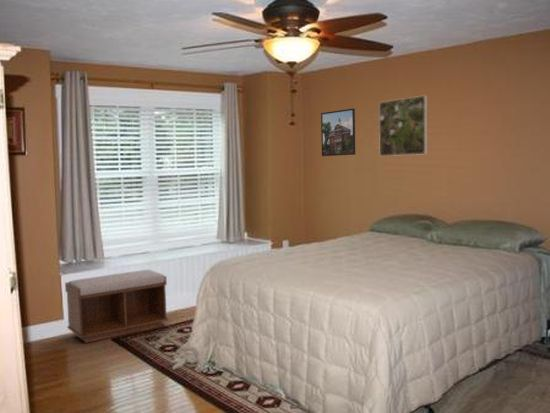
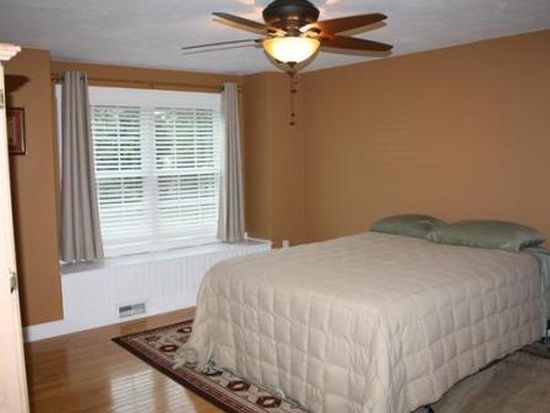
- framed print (337, 133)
- bench (117, 303)
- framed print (402, 127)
